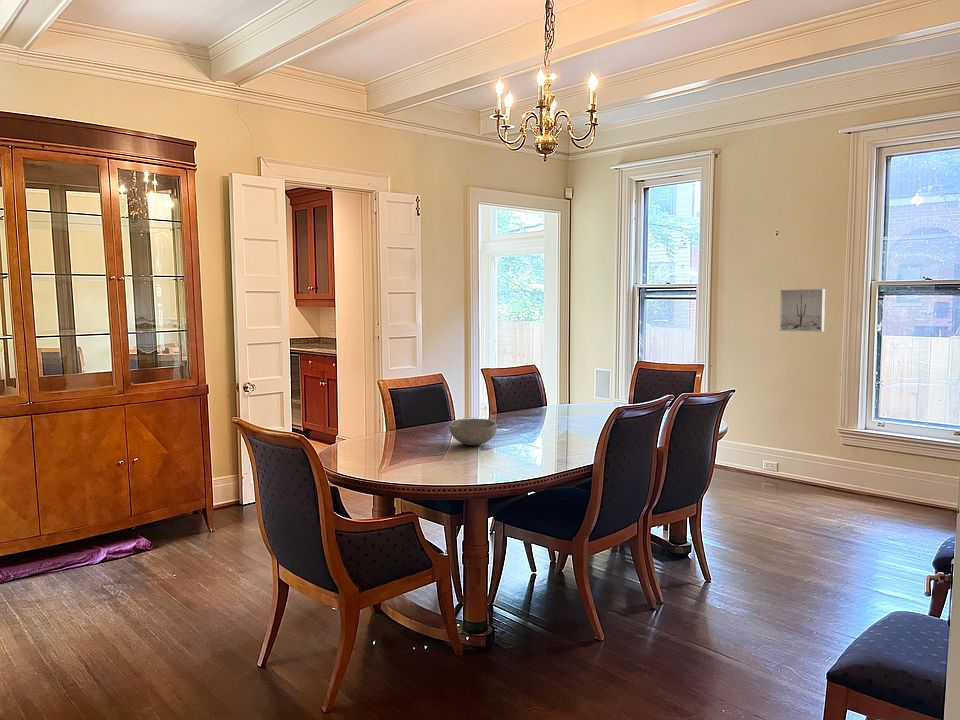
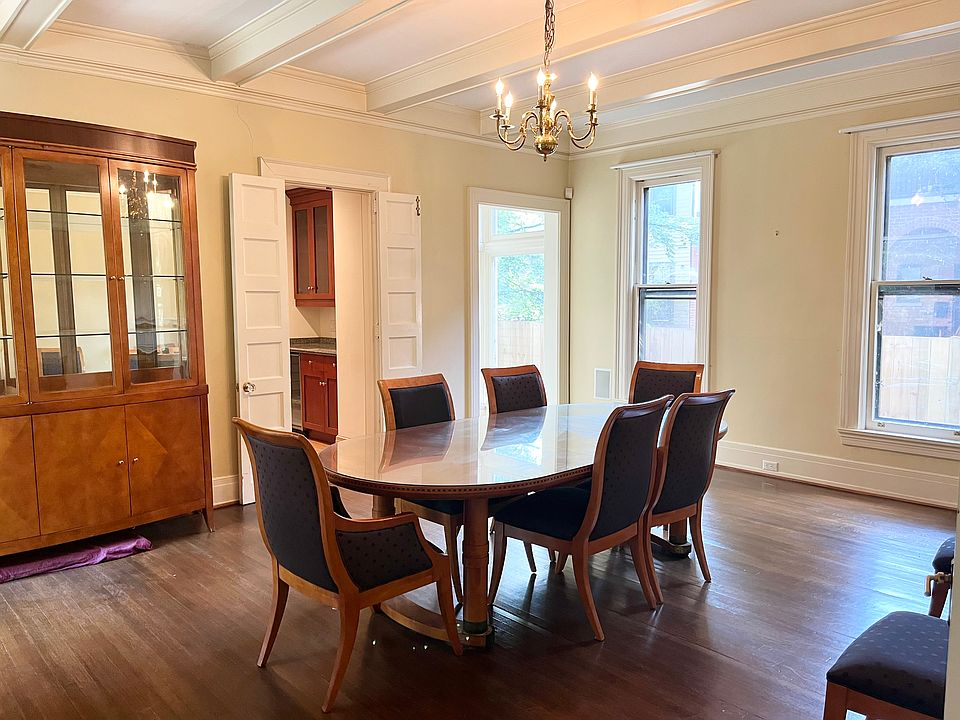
- wall art (801, 310)
- bowl (473, 433)
